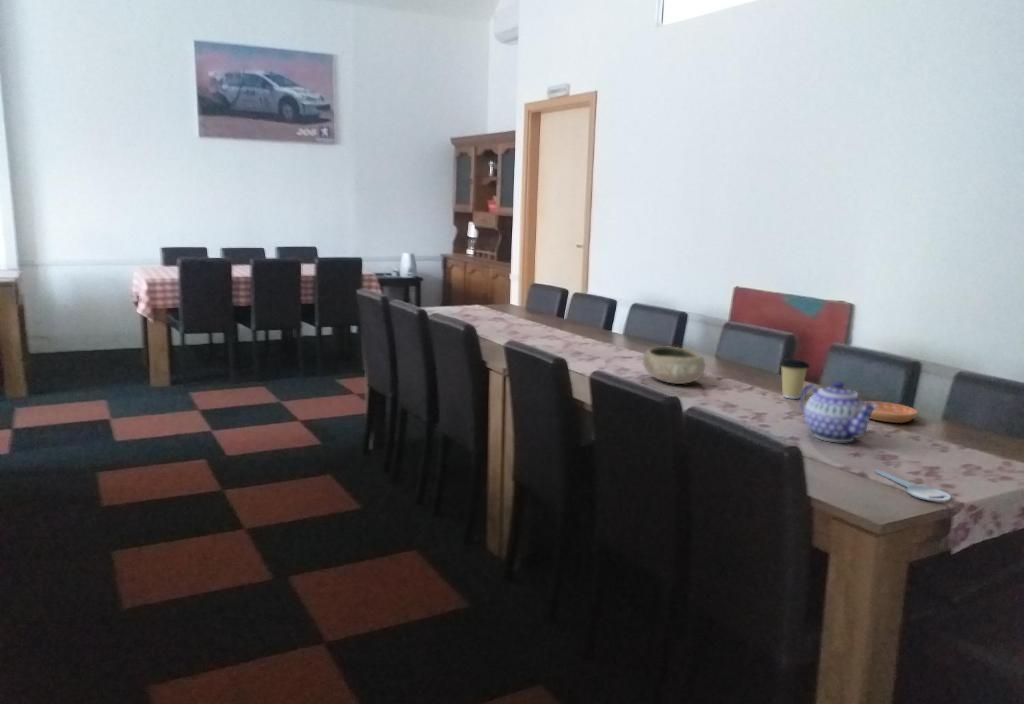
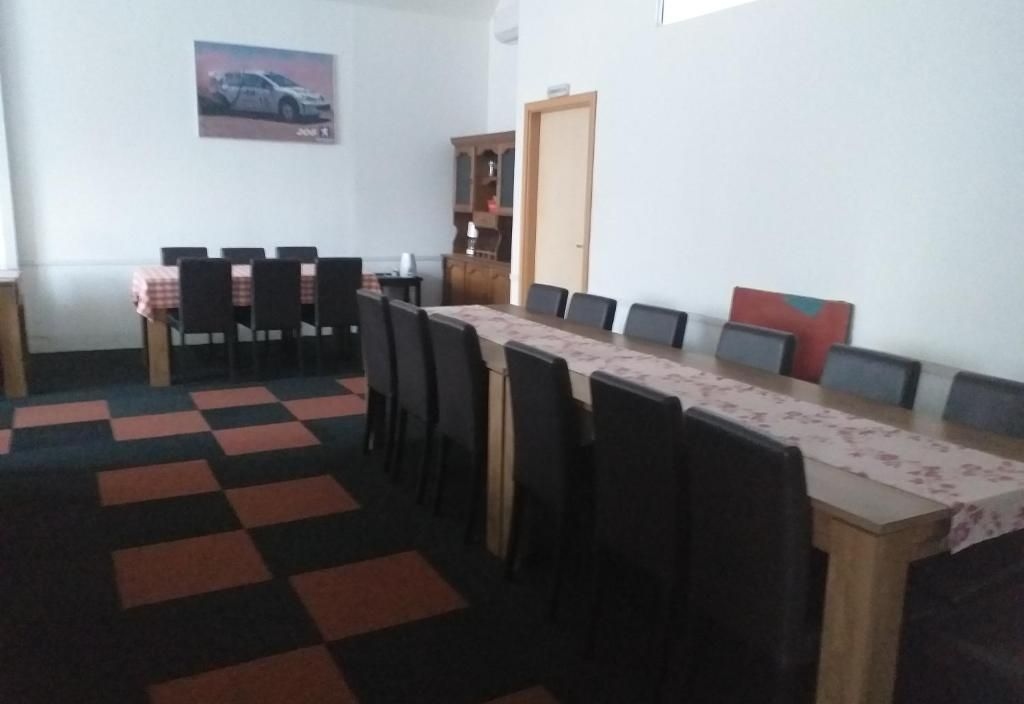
- teapot (836, 409)
- coffee cup (793, 378)
- key (908, 484)
- saucer (886, 412)
- bowl (674, 365)
